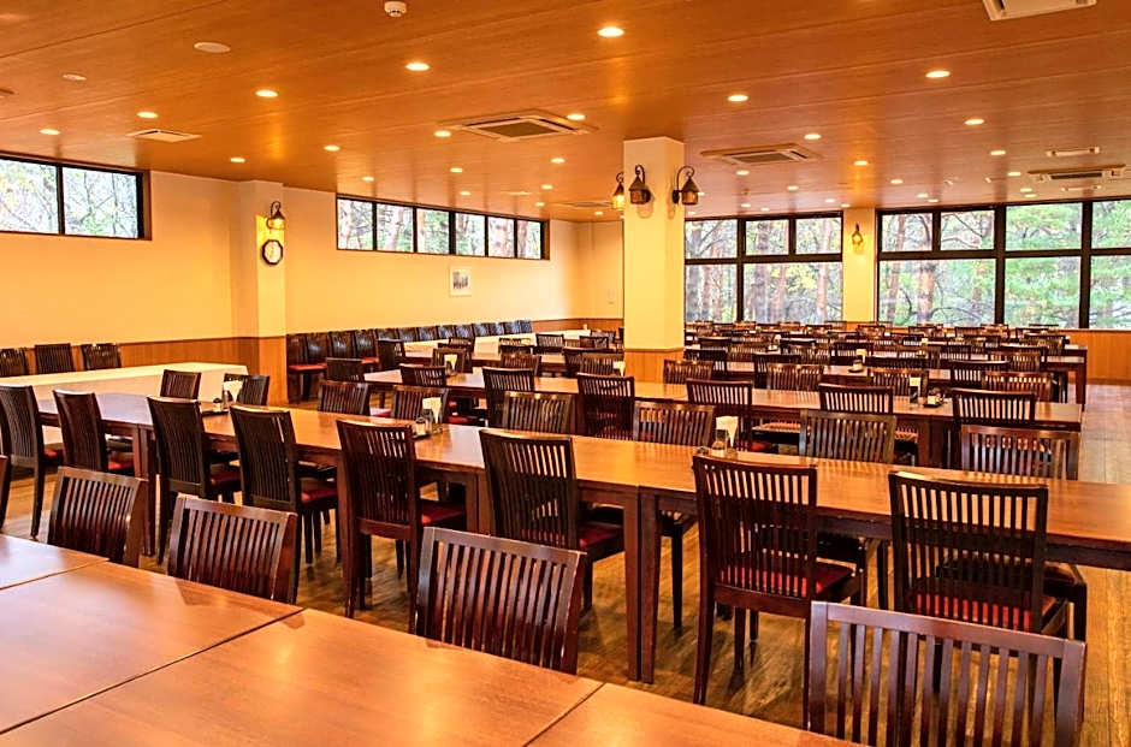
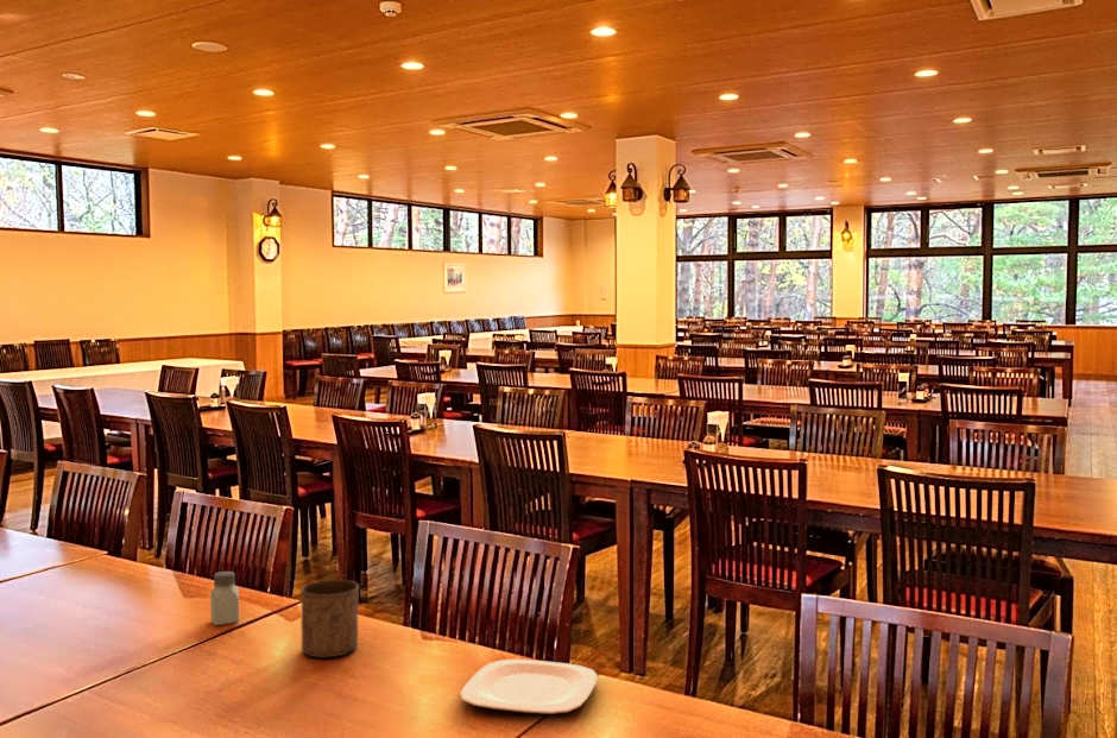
+ cup (330, 617)
+ plate (530, 687)
+ saltshaker (225, 597)
